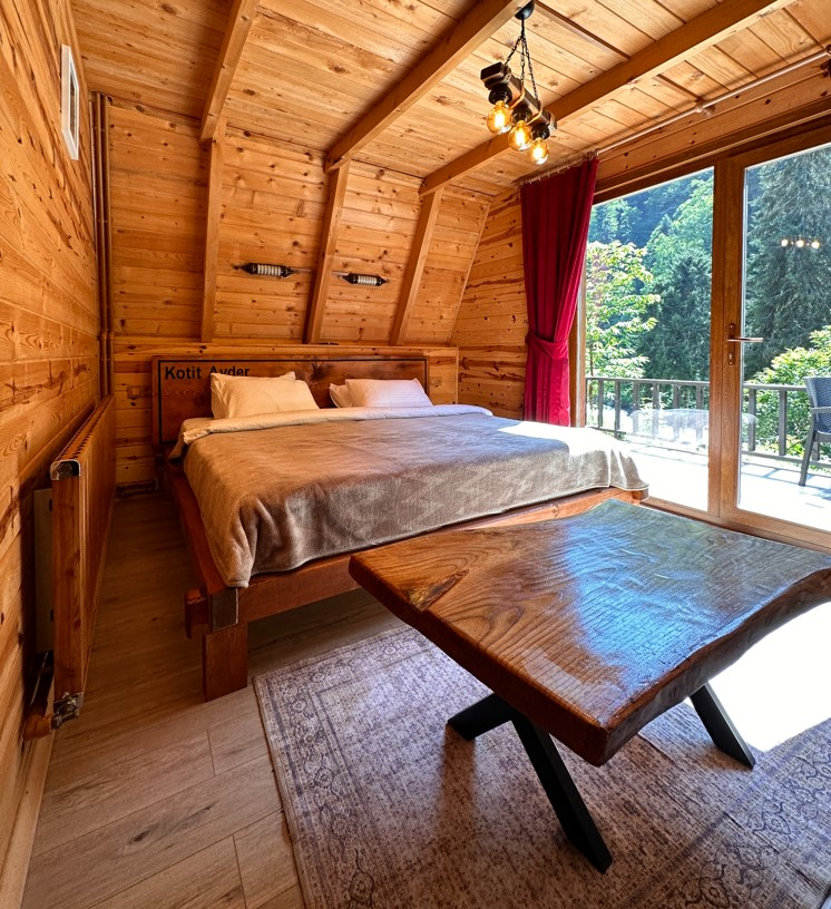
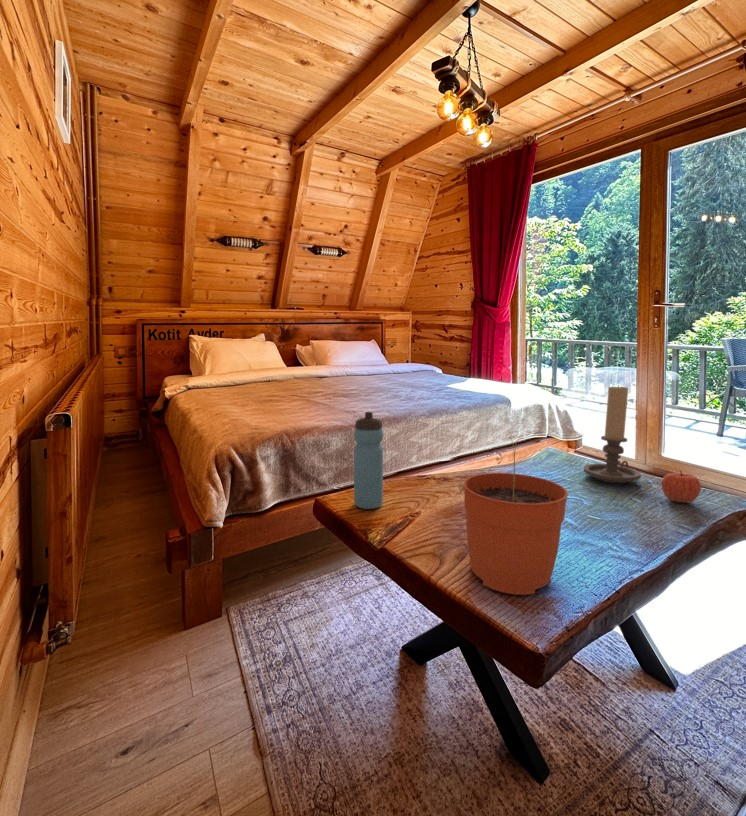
+ water bottle (368, 459)
+ candle holder (617, 432)
+ apple (681, 485)
+ plant pot (512, 508)
